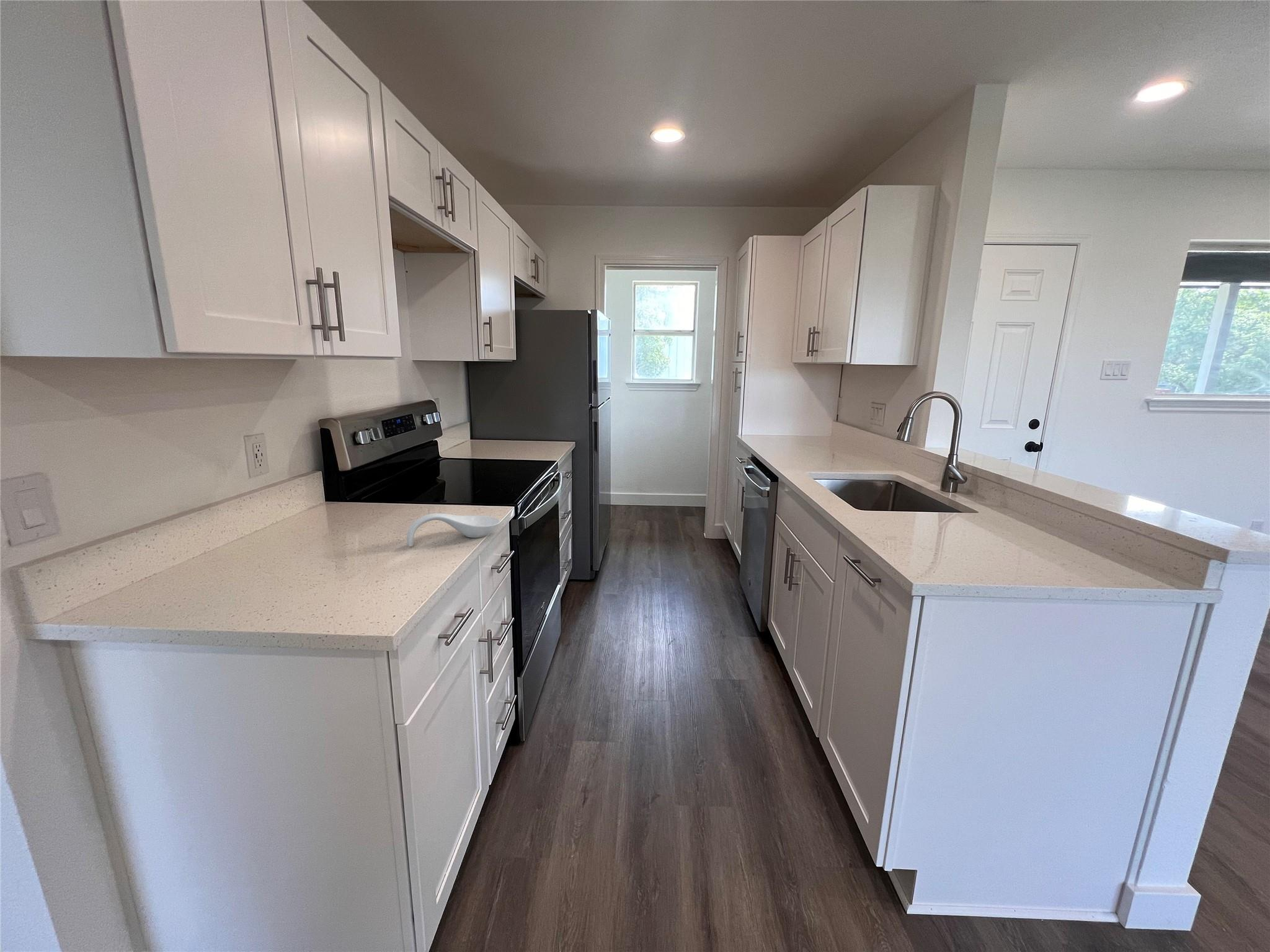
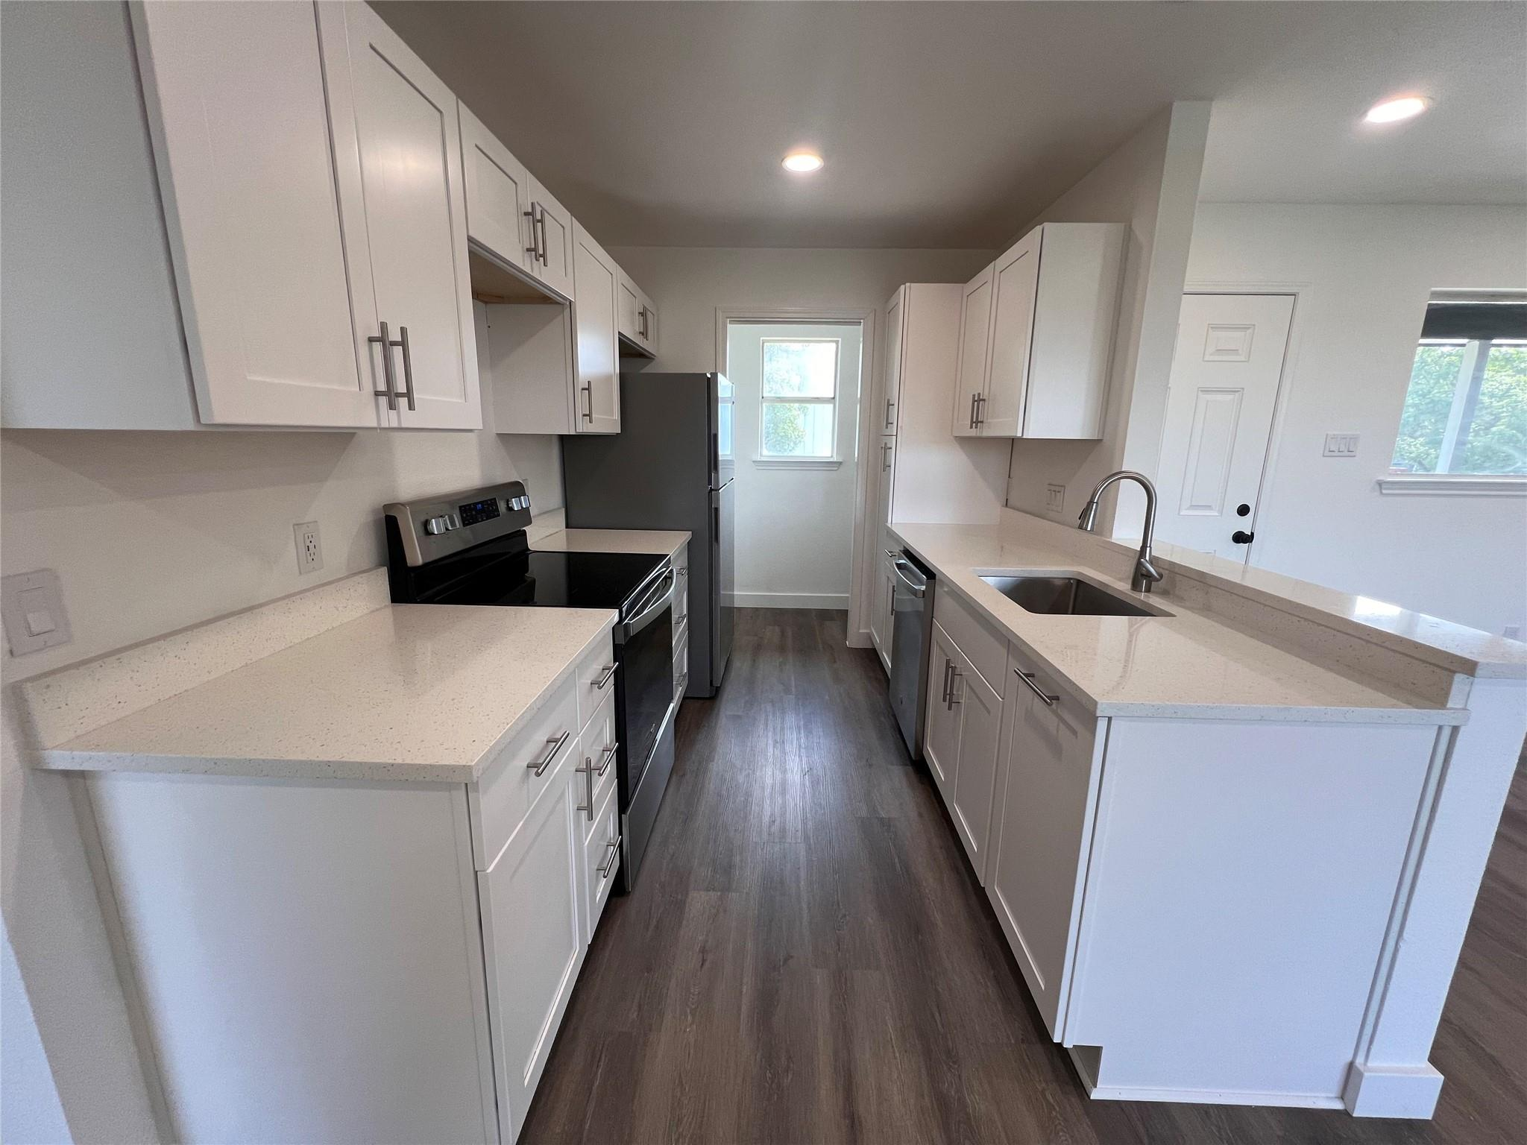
- spoon rest (455, 525)
